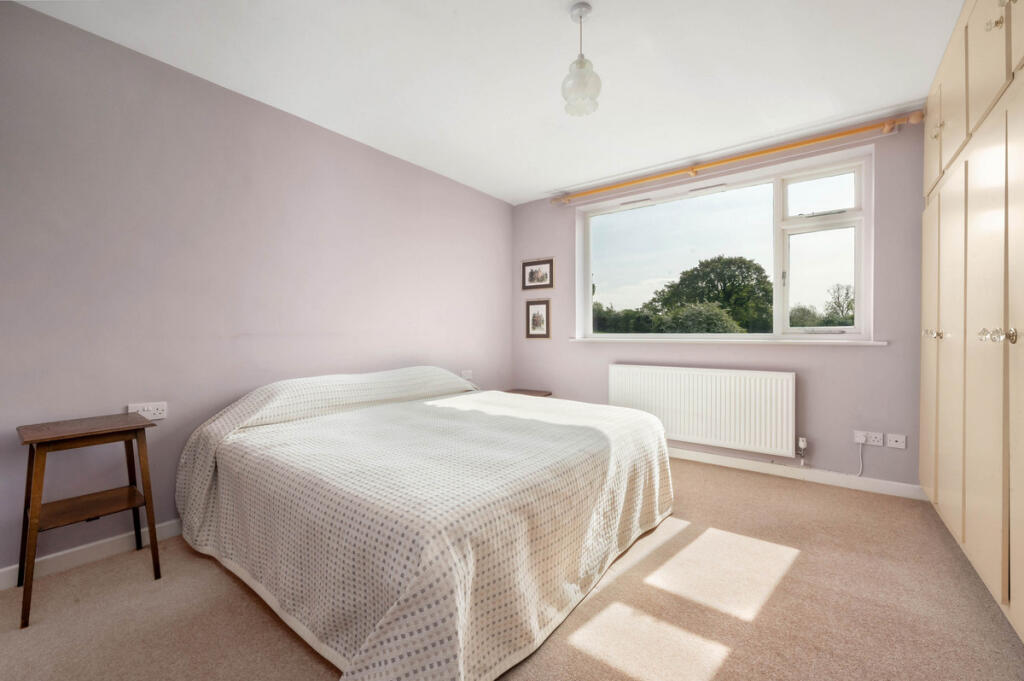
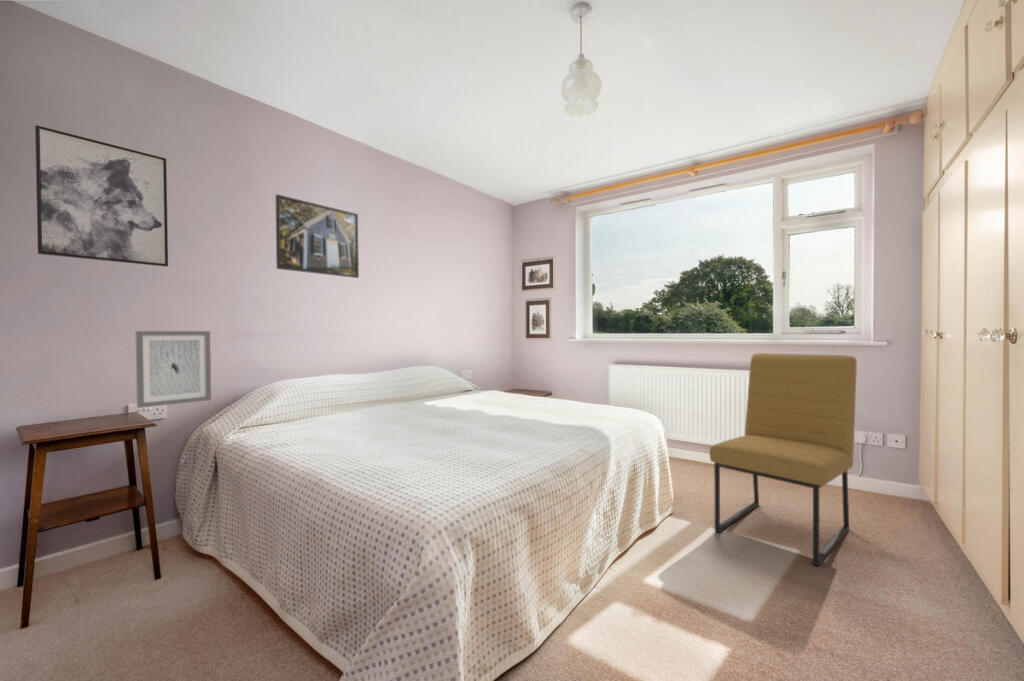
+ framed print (320, 239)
+ wall art (175, 367)
+ chair (783, 442)
+ wall art (107, 202)
